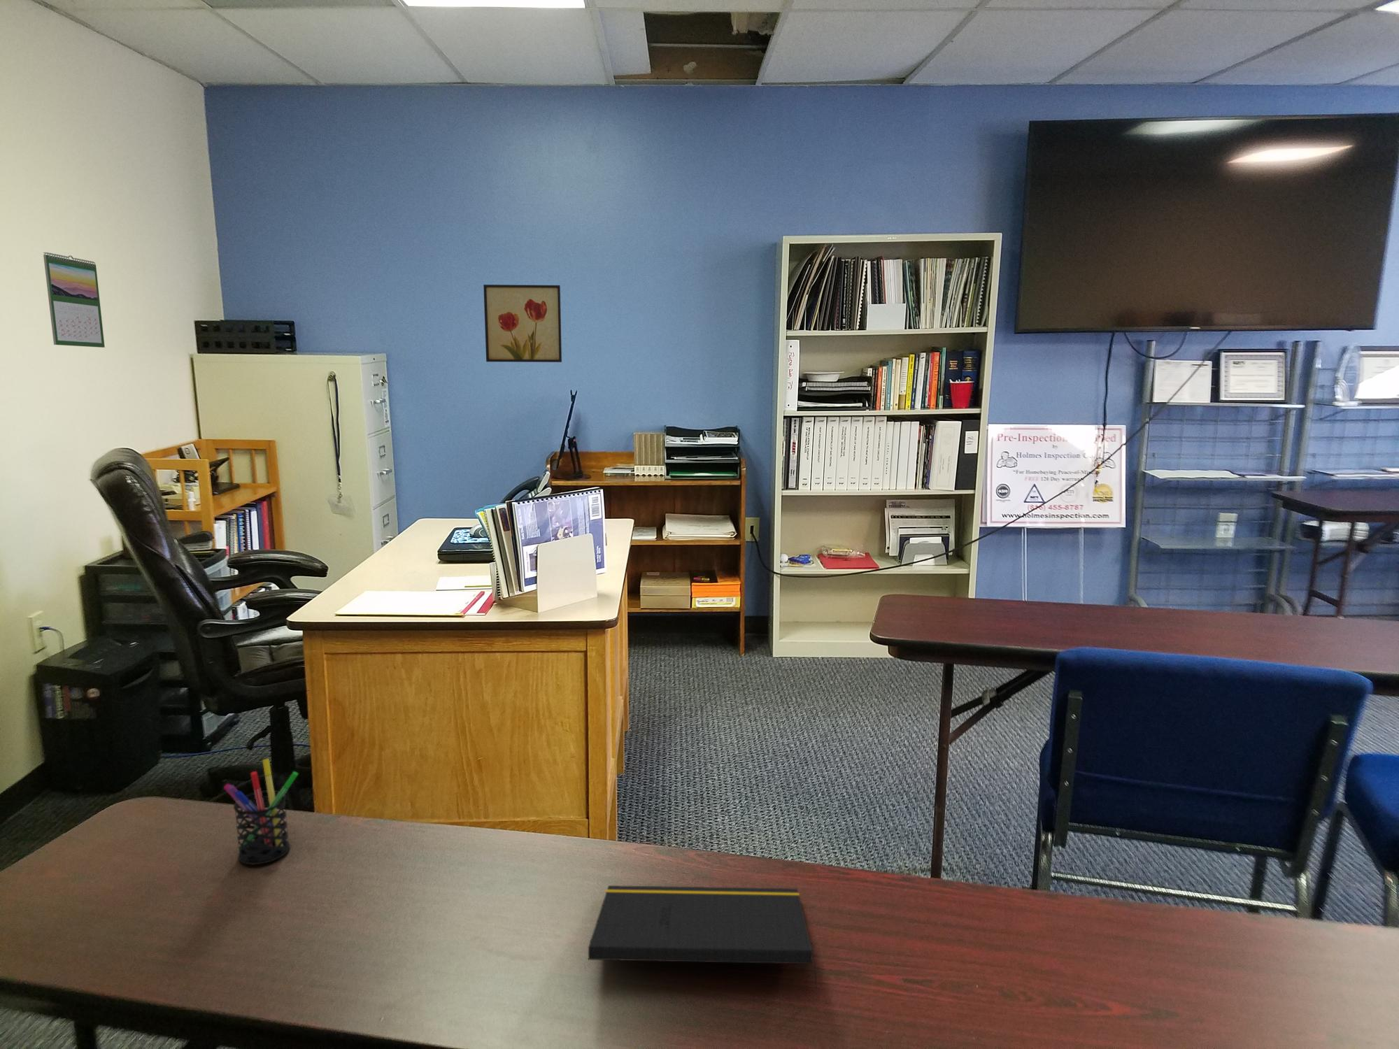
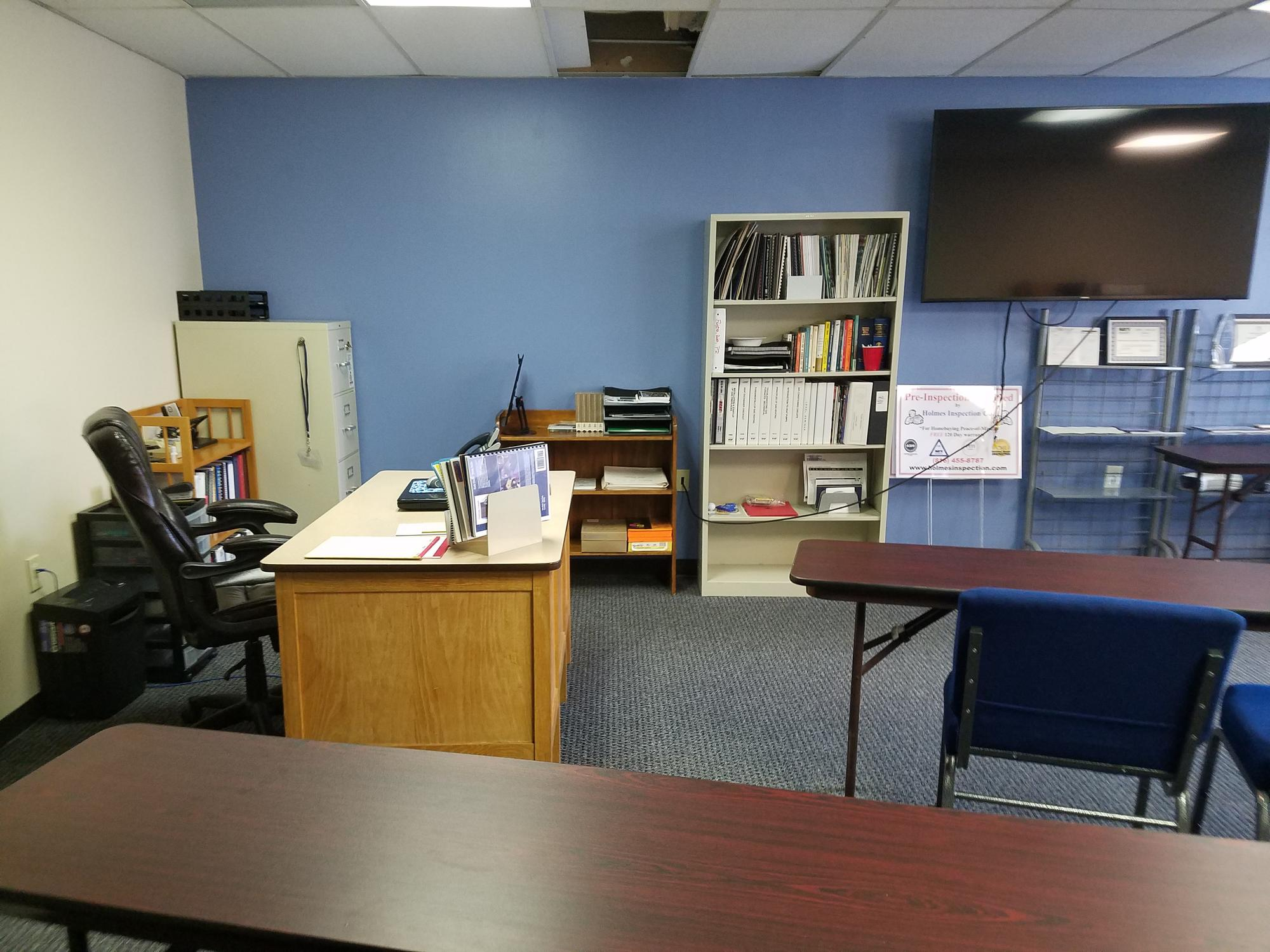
- wall art (523, 324)
- calendar (75, 301)
- pen holder (267, 809)
- notepad (701, 921)
